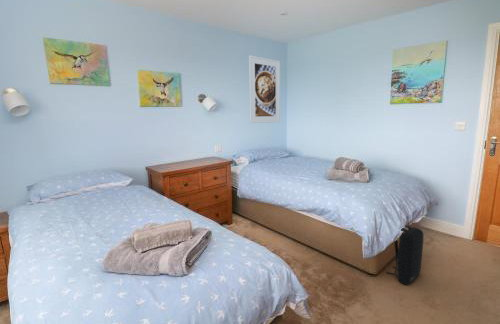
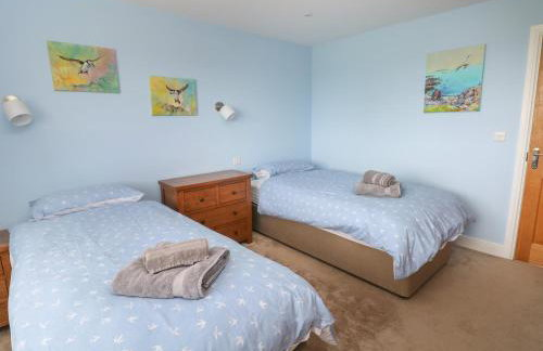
- backpack (404, 249)
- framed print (265, 91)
